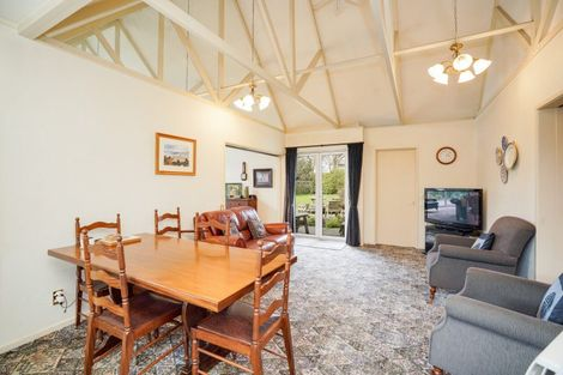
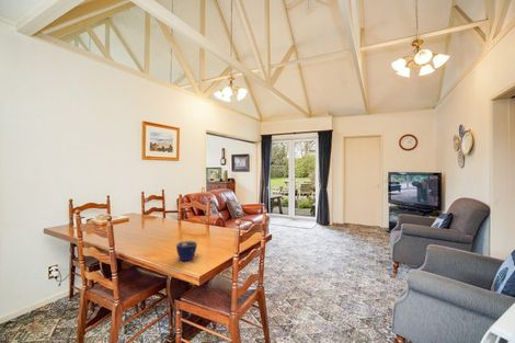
+ cup (187, 251)
